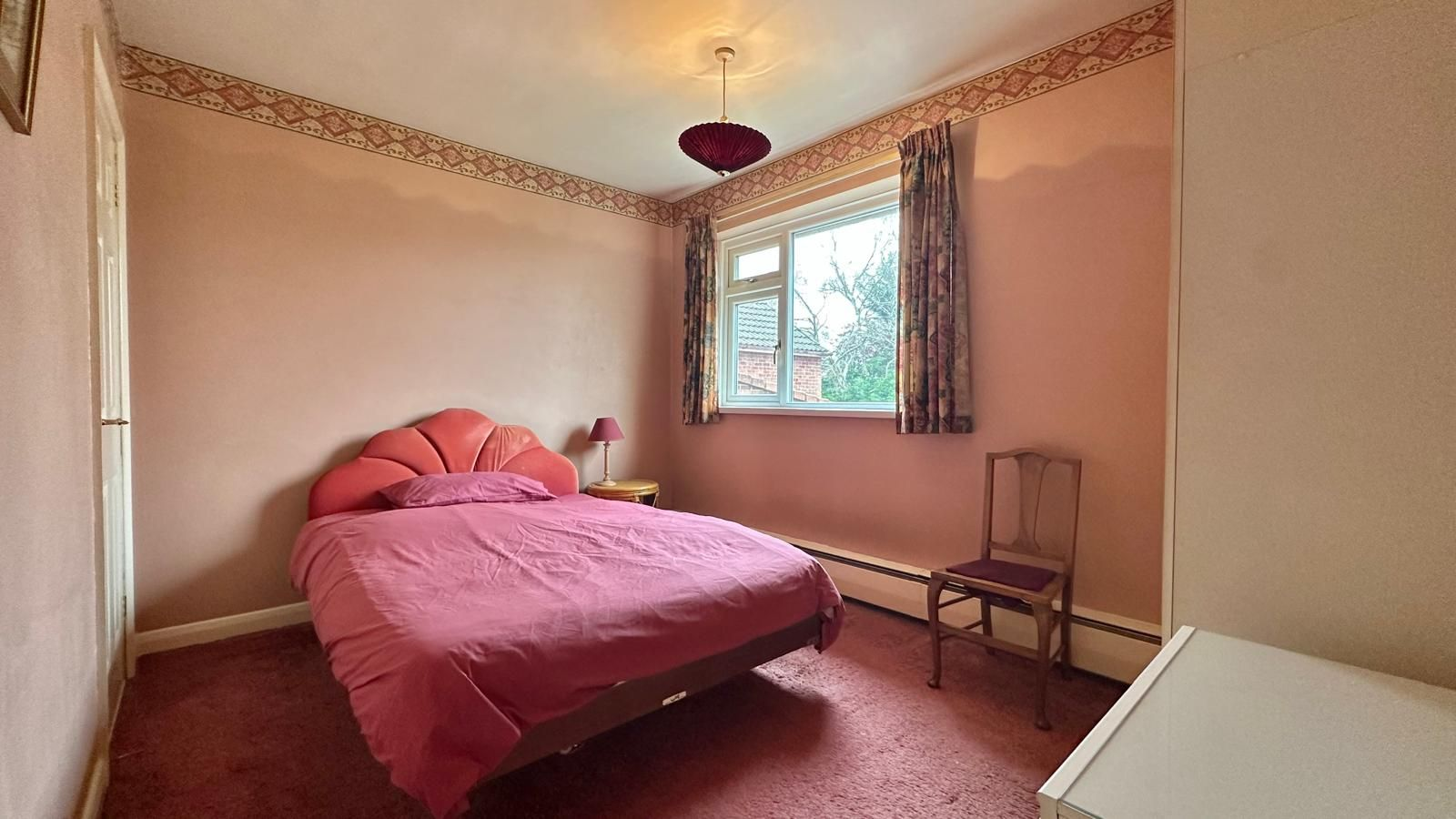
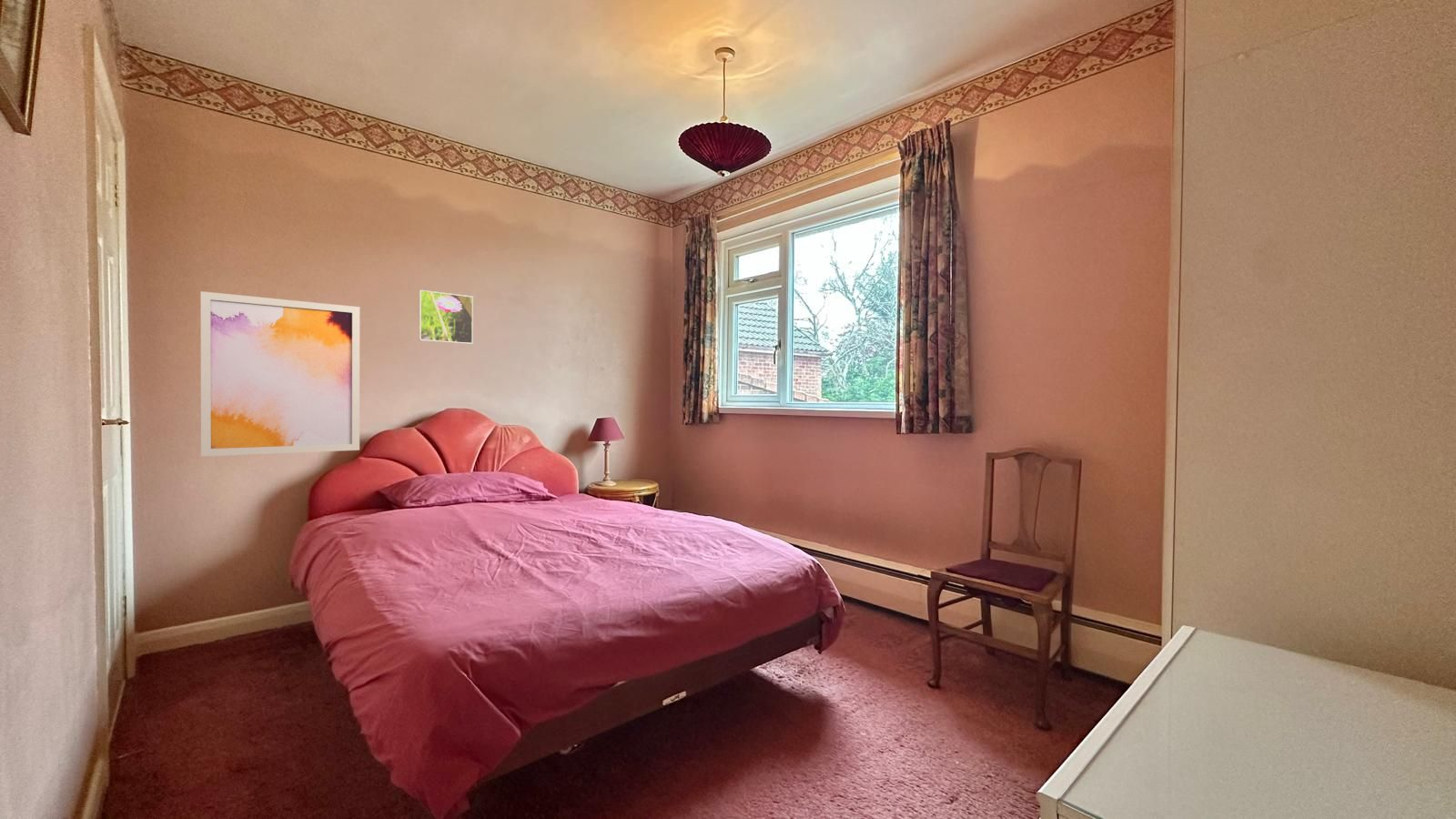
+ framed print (446, 318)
+ wall art (286, 376)
